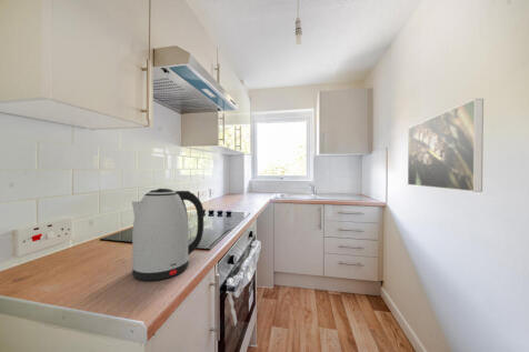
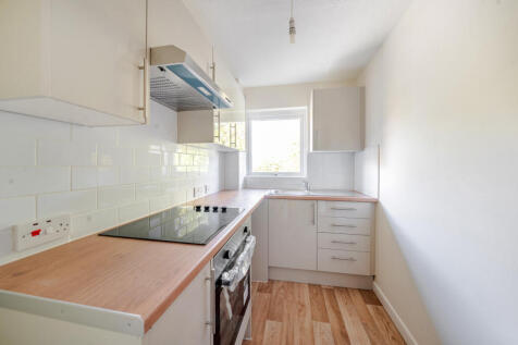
- kettle (171, 227)
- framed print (436, 152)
